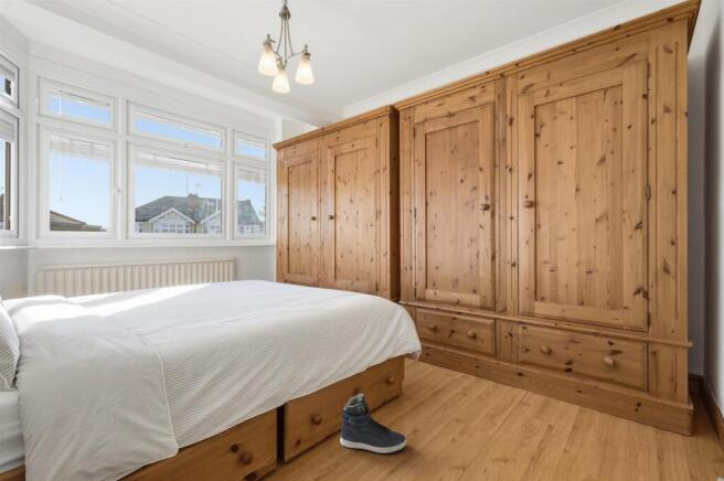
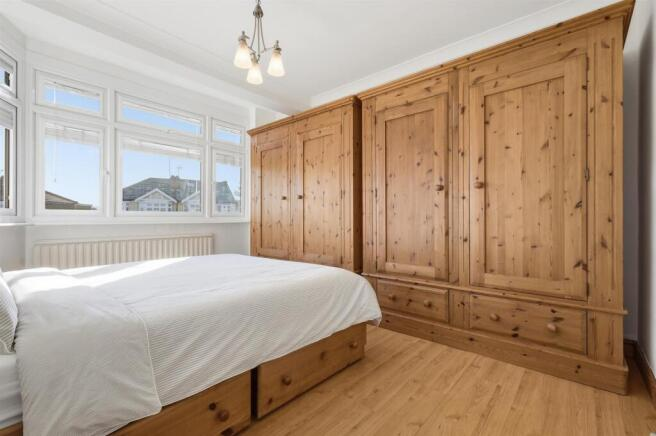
- sneaker (372, 420)
